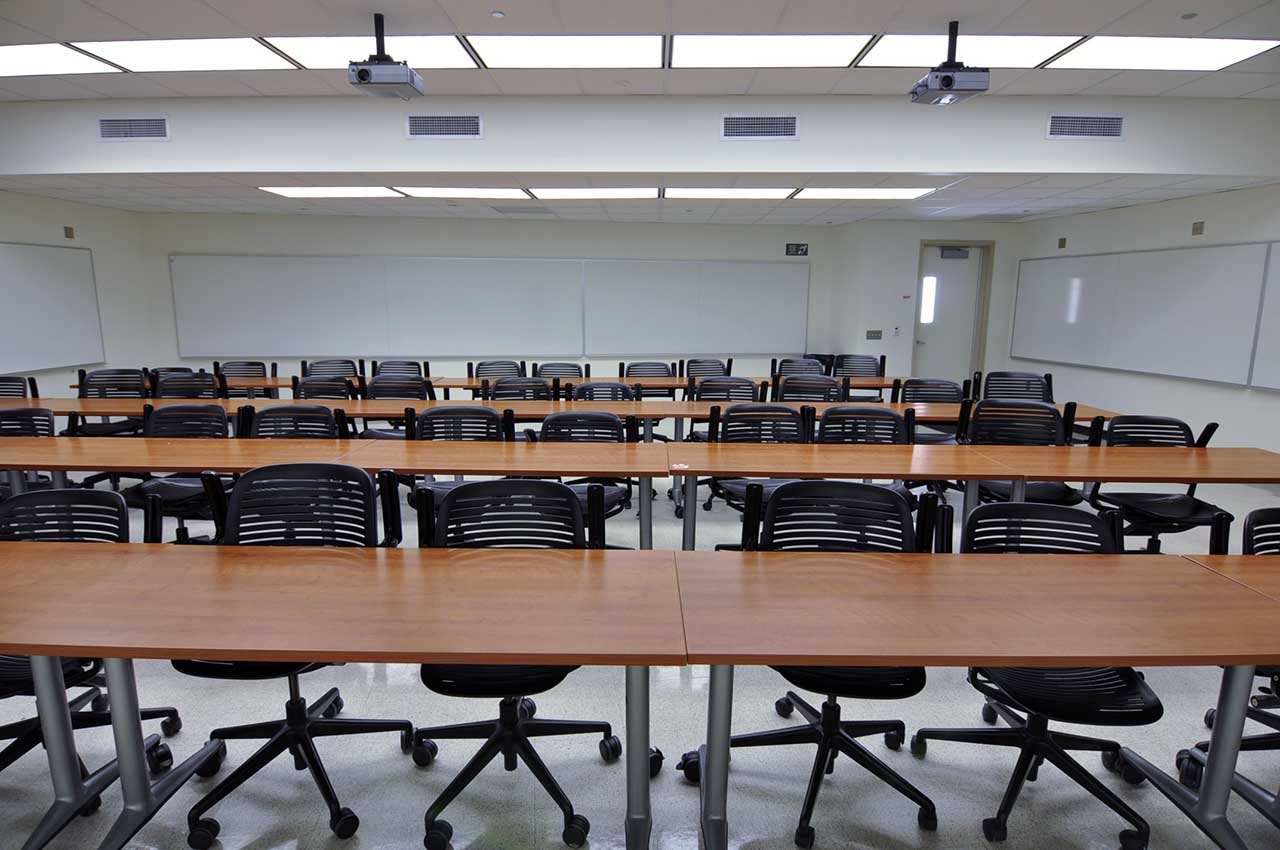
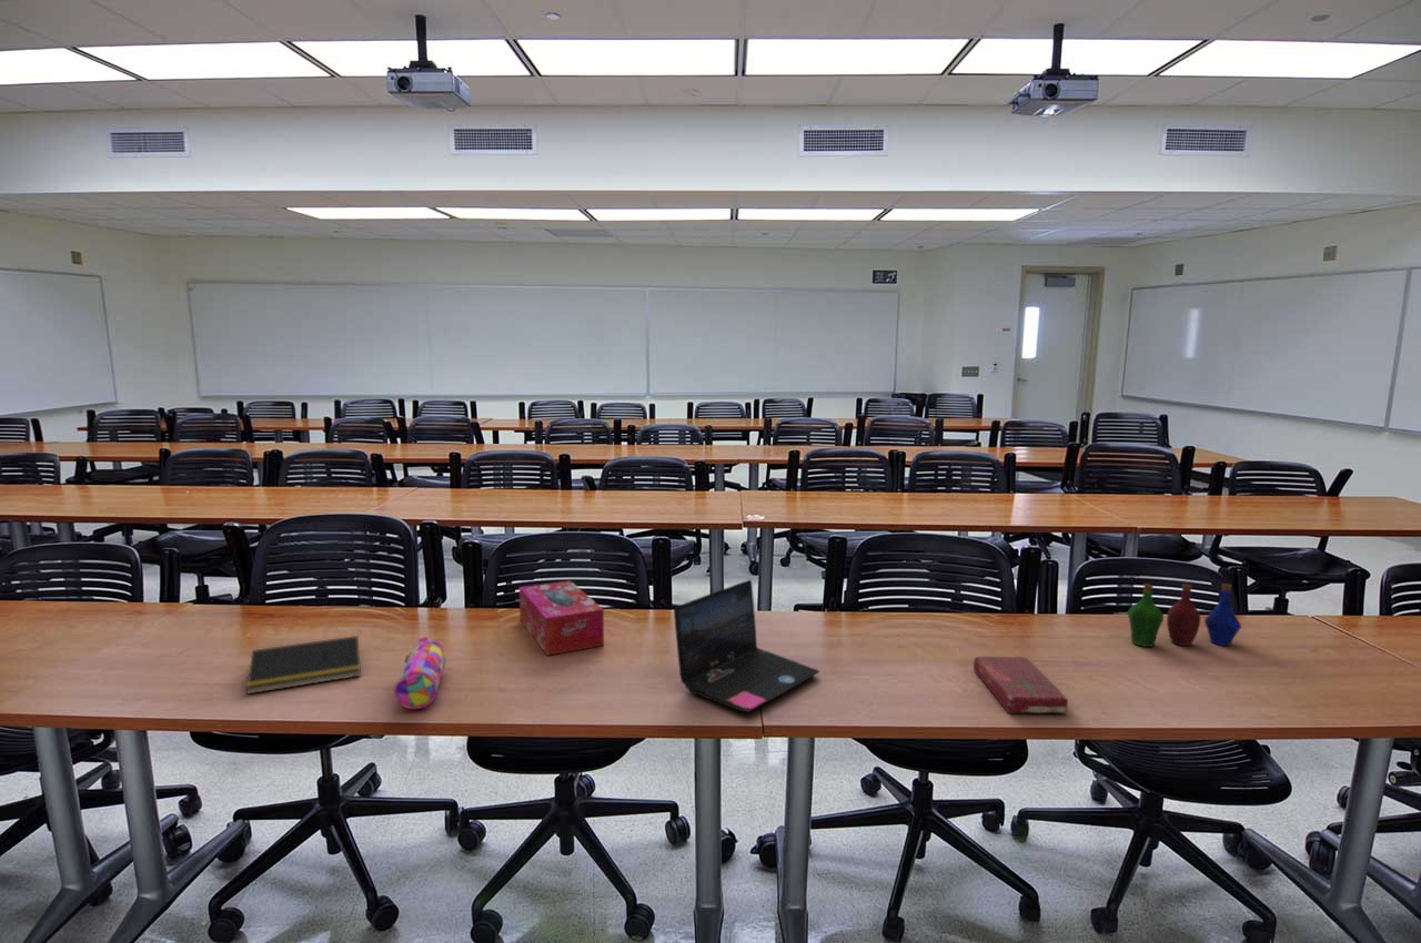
+ laptop (748, 641)
+ book (1017, 682)
+ pencil case (421, 671)
+ tissue box (560, 615)
+ bottle (1185, 614)
+ notepad (305, 662)
